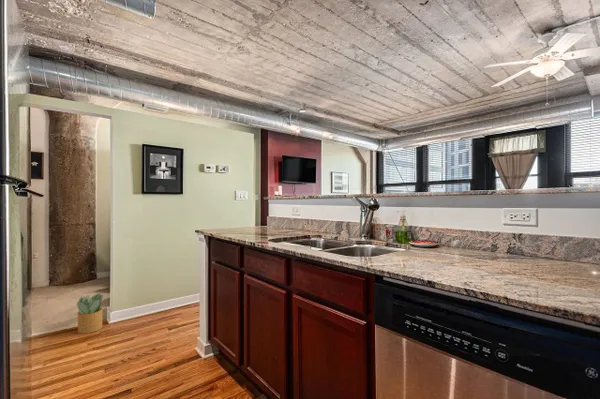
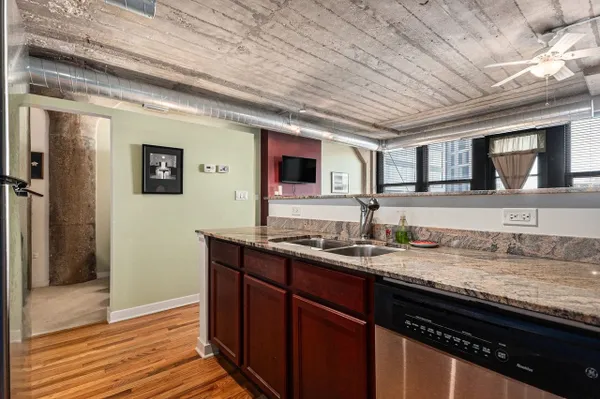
- potted plant (88, 313)
